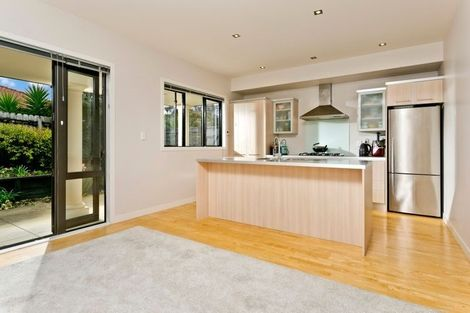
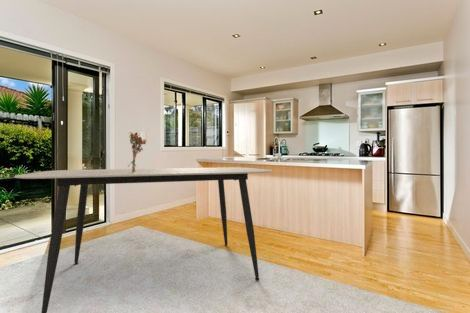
+ bouquet (136, 152)
+ dining table (160, 181)
